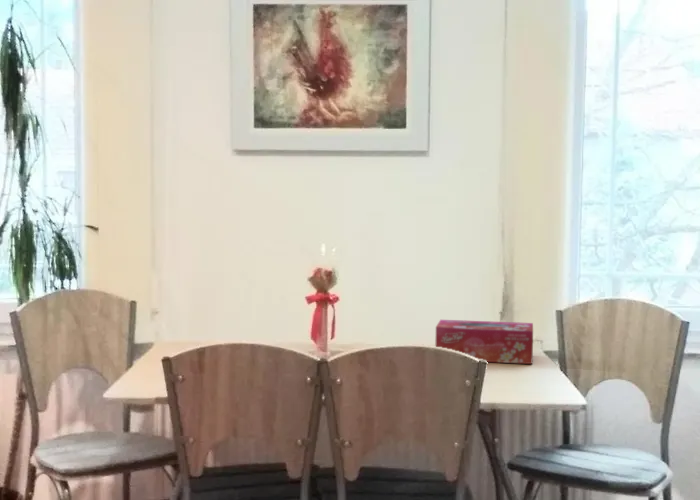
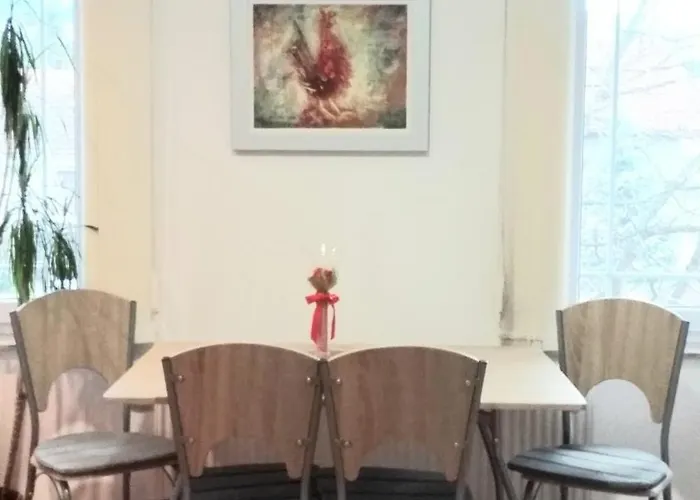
- tissue box (484, 341)
